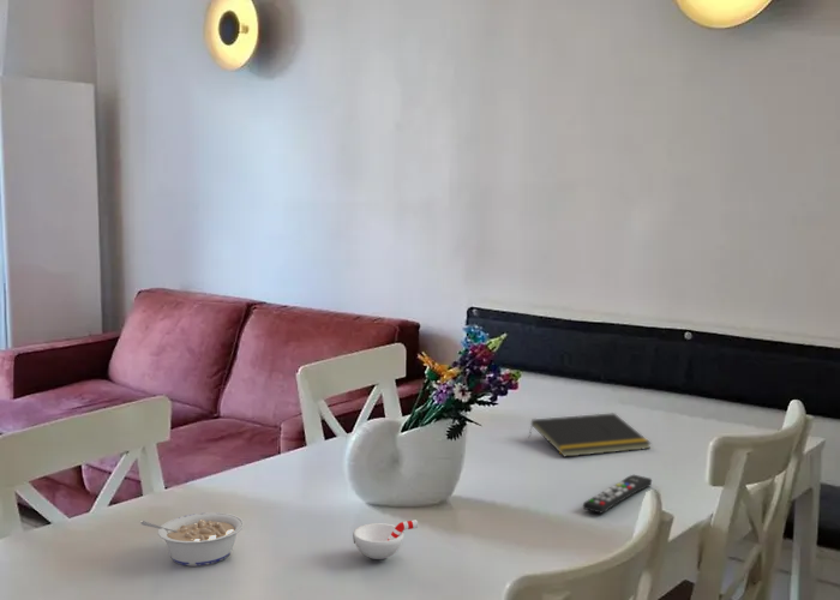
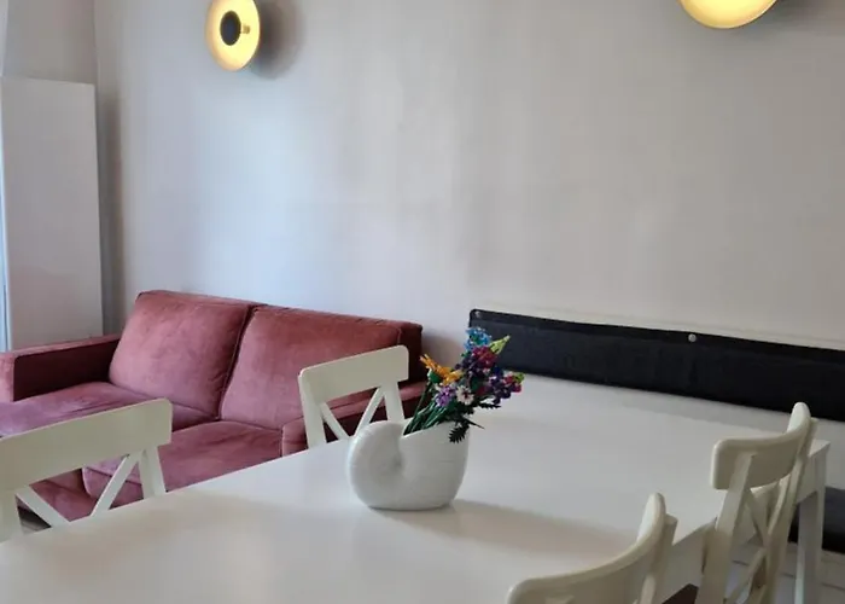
- remote control (618, 492)
- legume (198, 539)
- cup (383, 539)
- notepad (589, 433)
